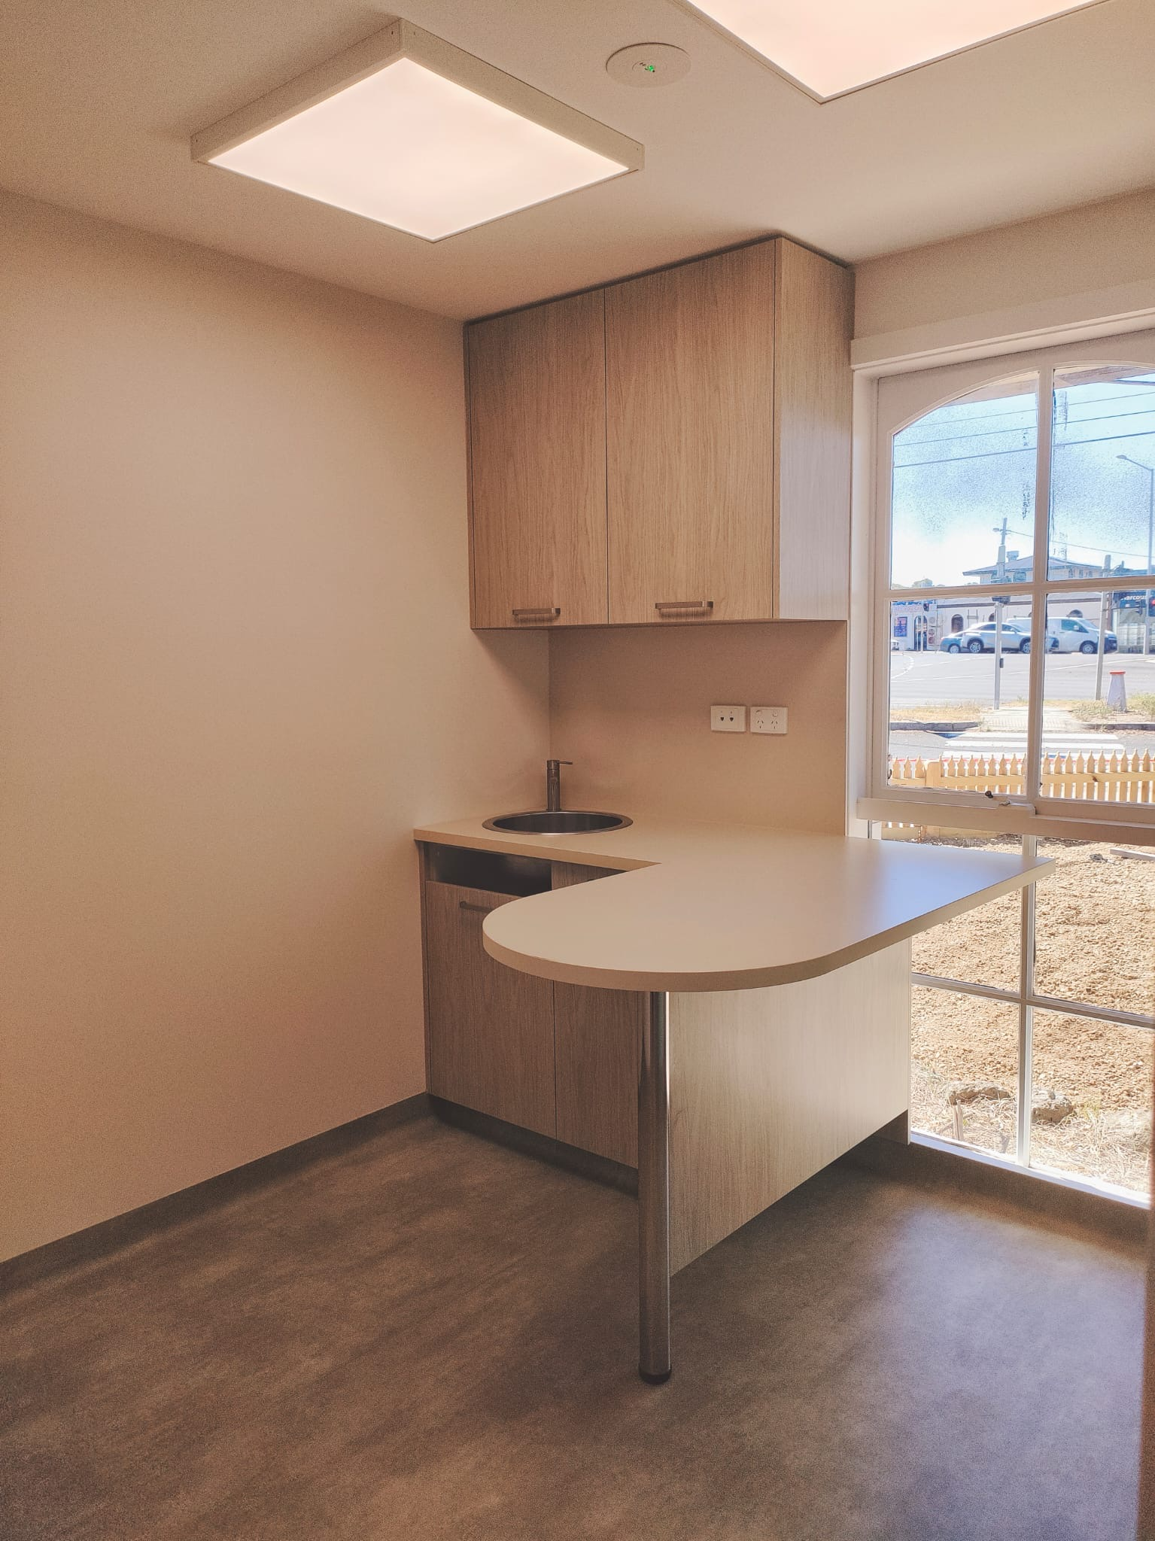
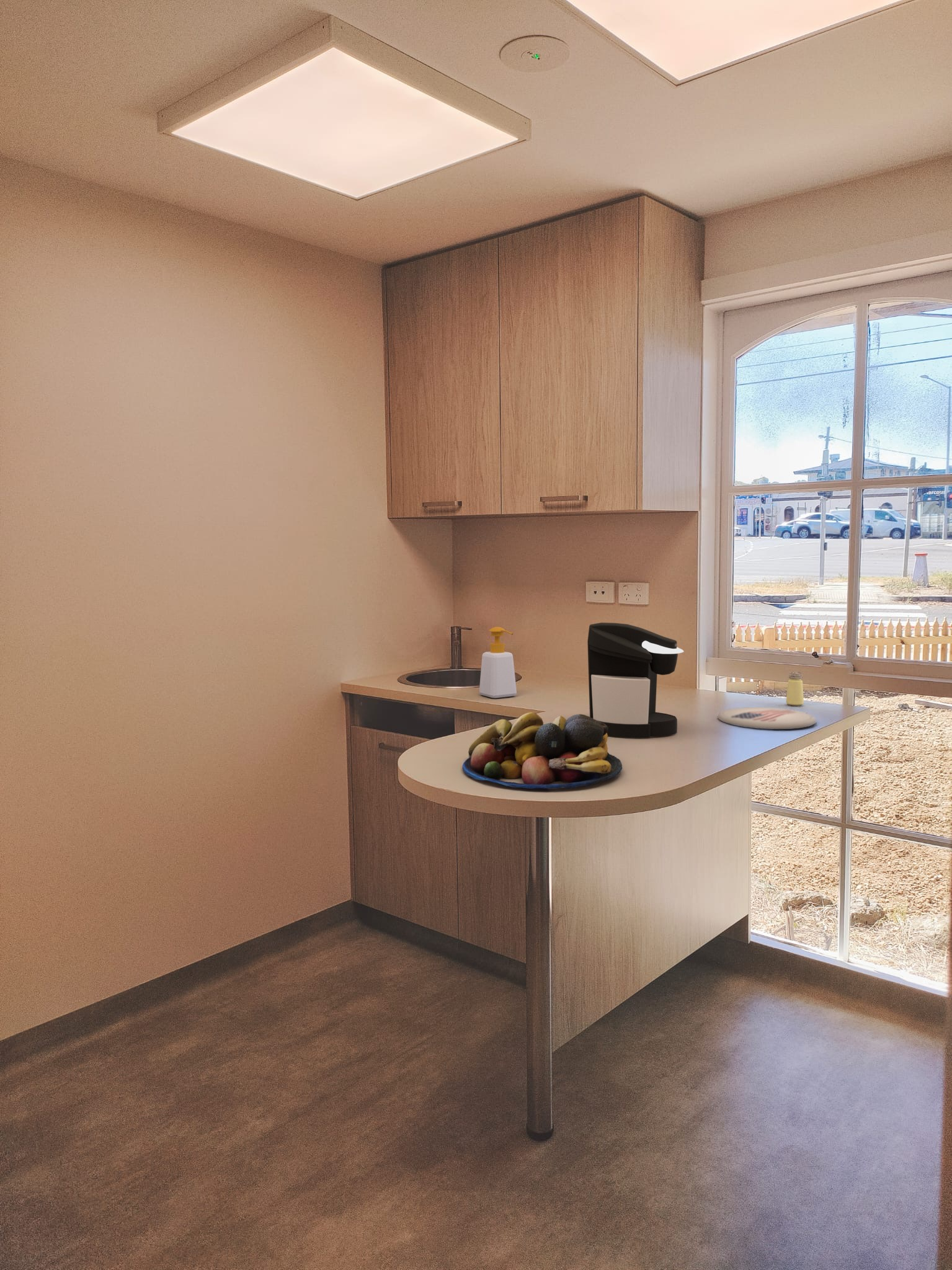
+ saltshaker (795, 688)
+ soap bottle (500, 662)
+ fruit bowl (540, 739)
+ coffee maker (634, 677)
+ plate (766, 716)
